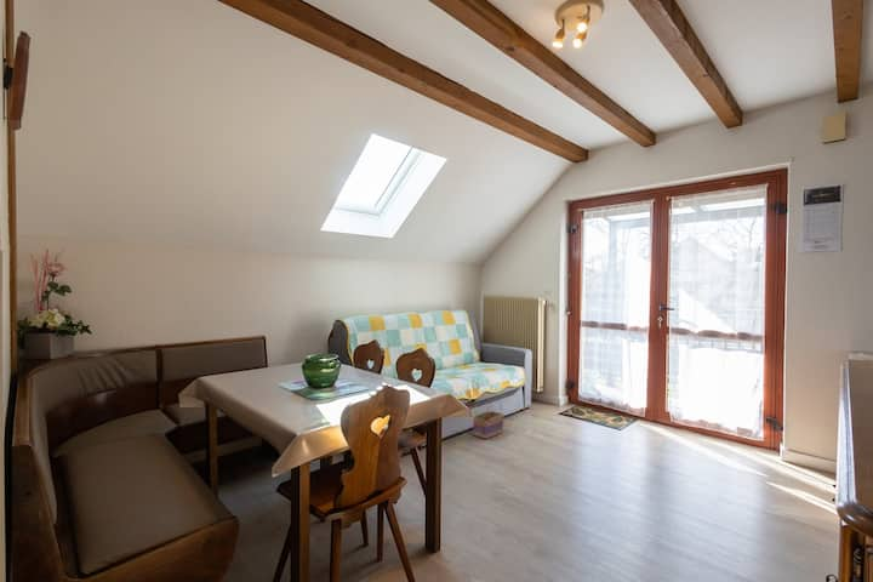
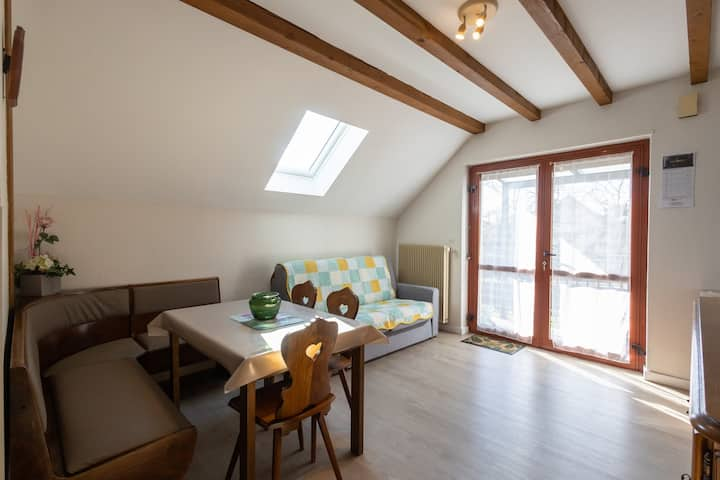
- basket (487, 415)
